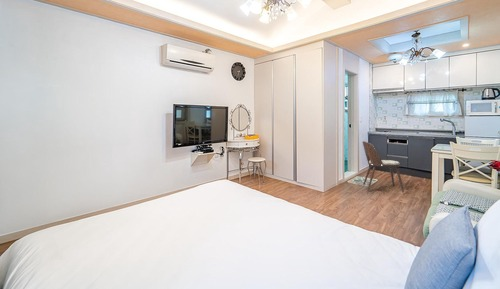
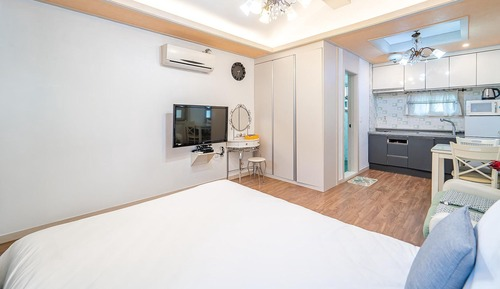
- dining chair (380, 164)
